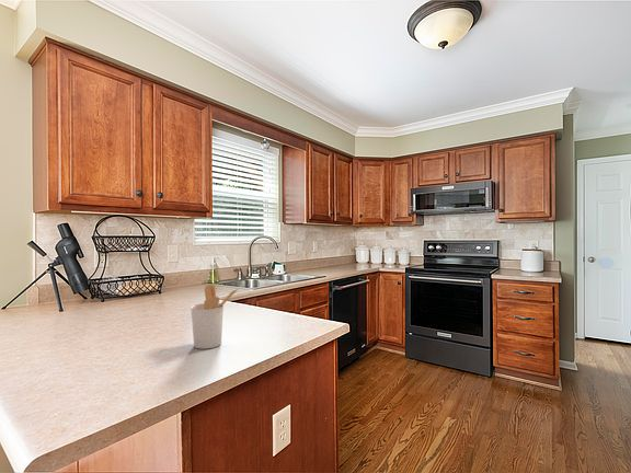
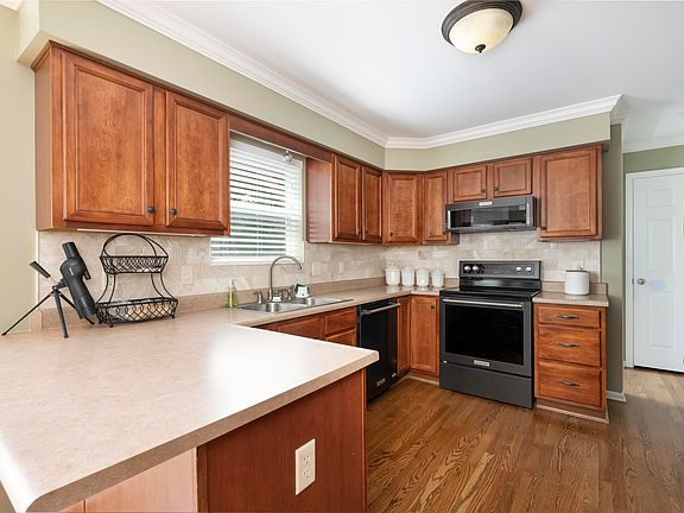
- utensil holder (216, 315)
